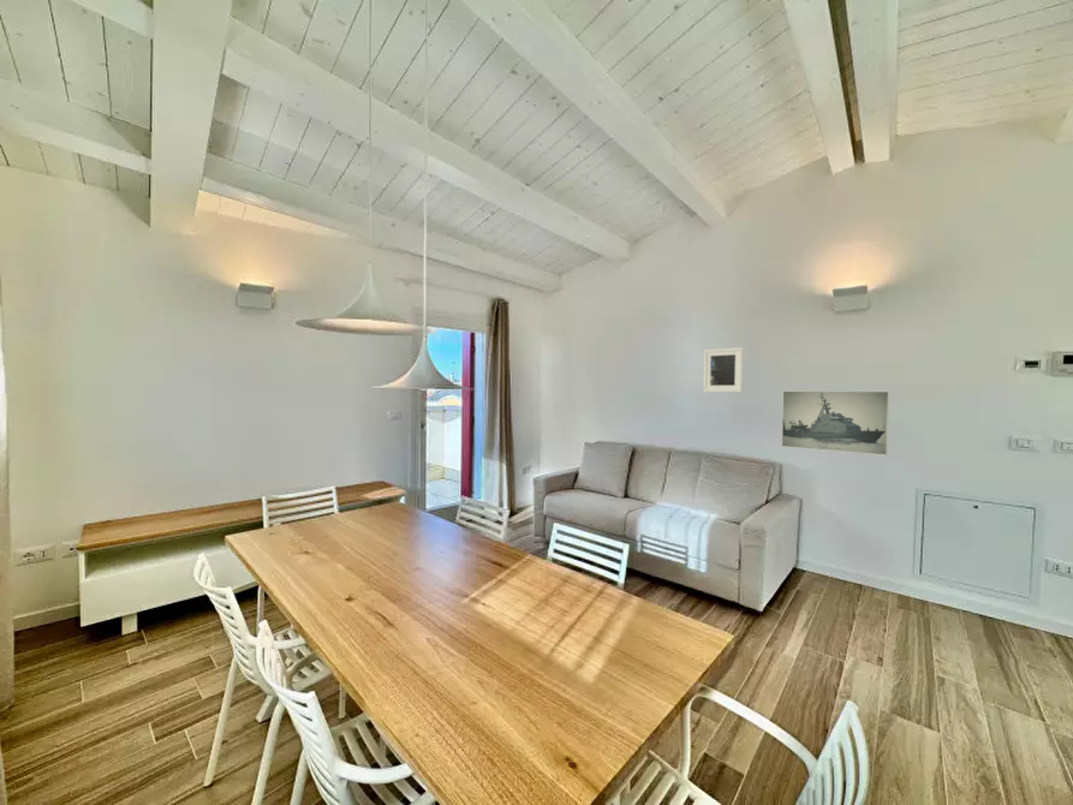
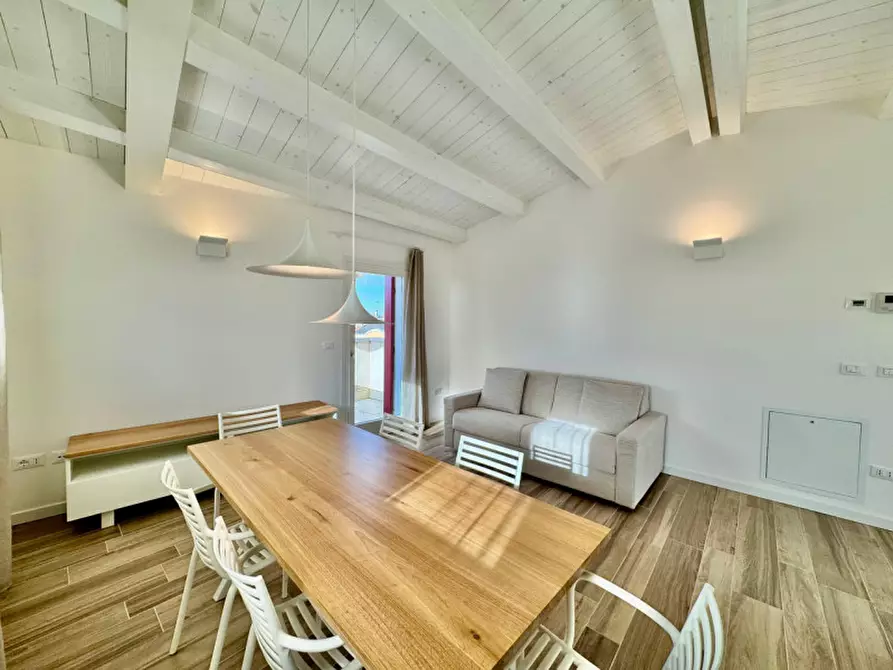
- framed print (722, 370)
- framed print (831, 421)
